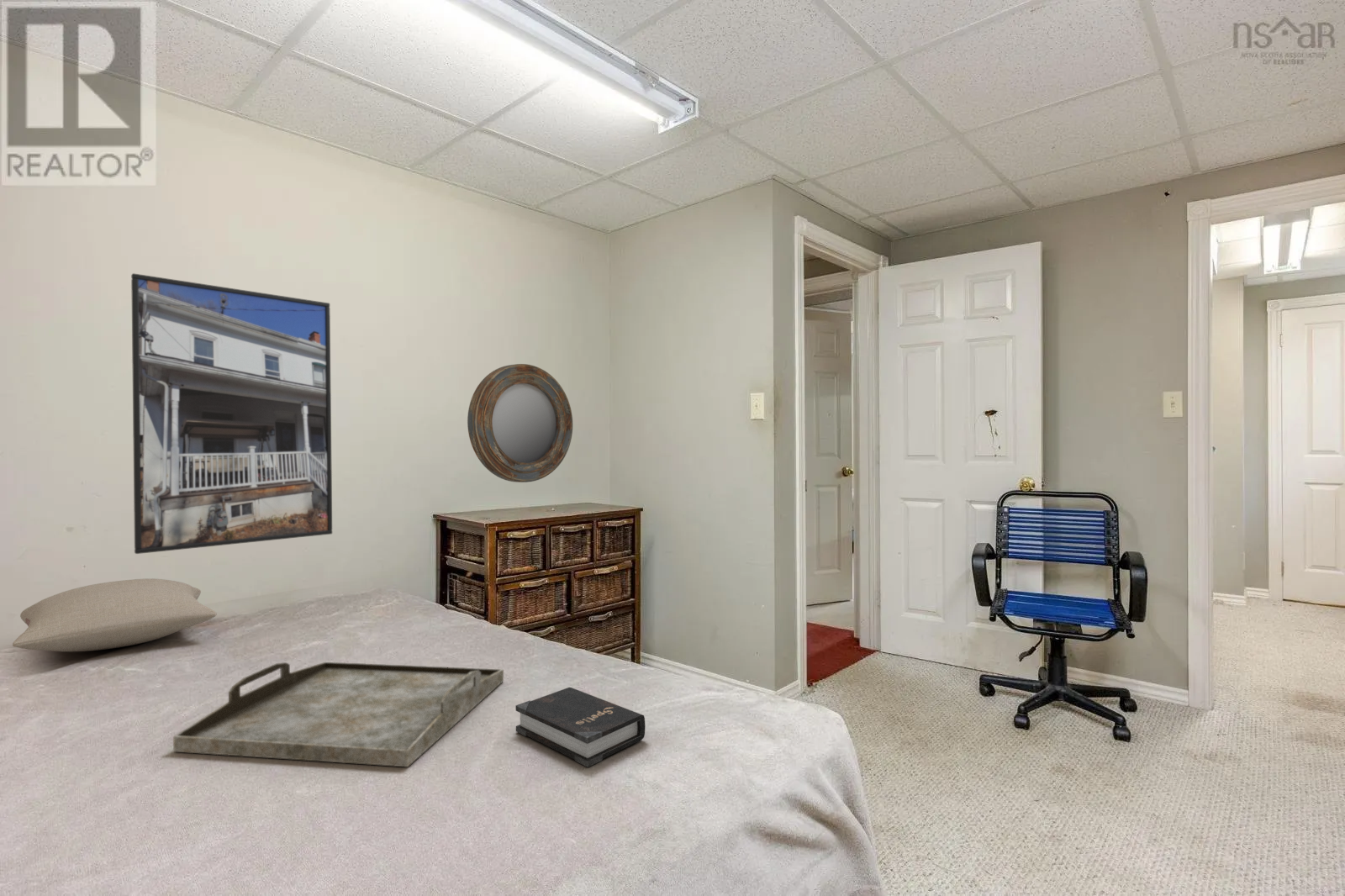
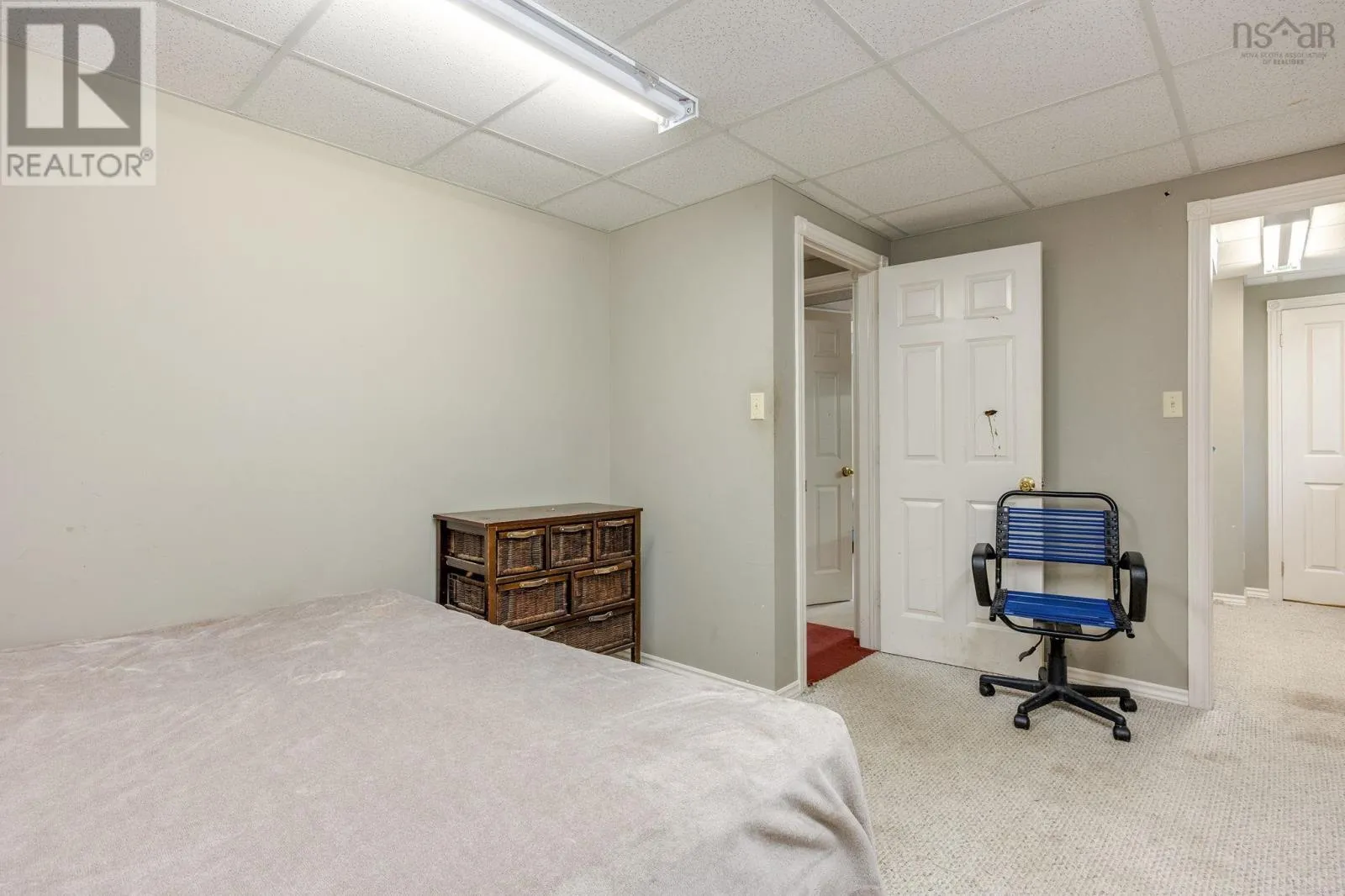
- home mirror (524, 423)
- pillow (119, 614)
- serving tray (359, 693)
- hardback book (579, 721)
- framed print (241, 416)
